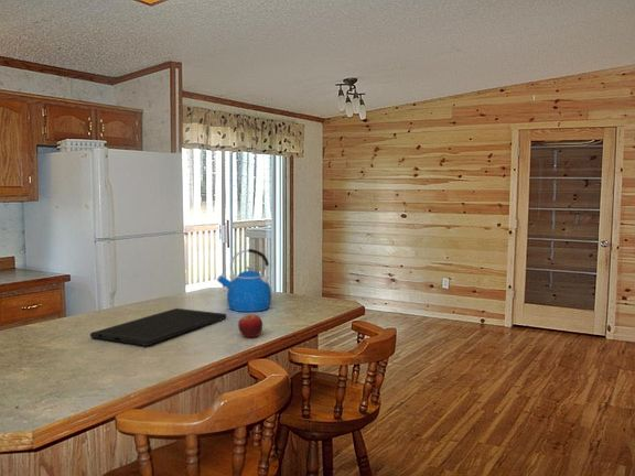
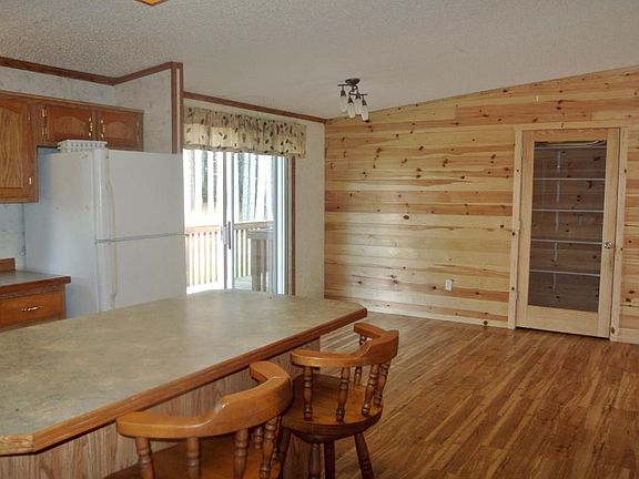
- kettle (244, 278)
- cutting board (163, 324)
- fruit (250, 325)
